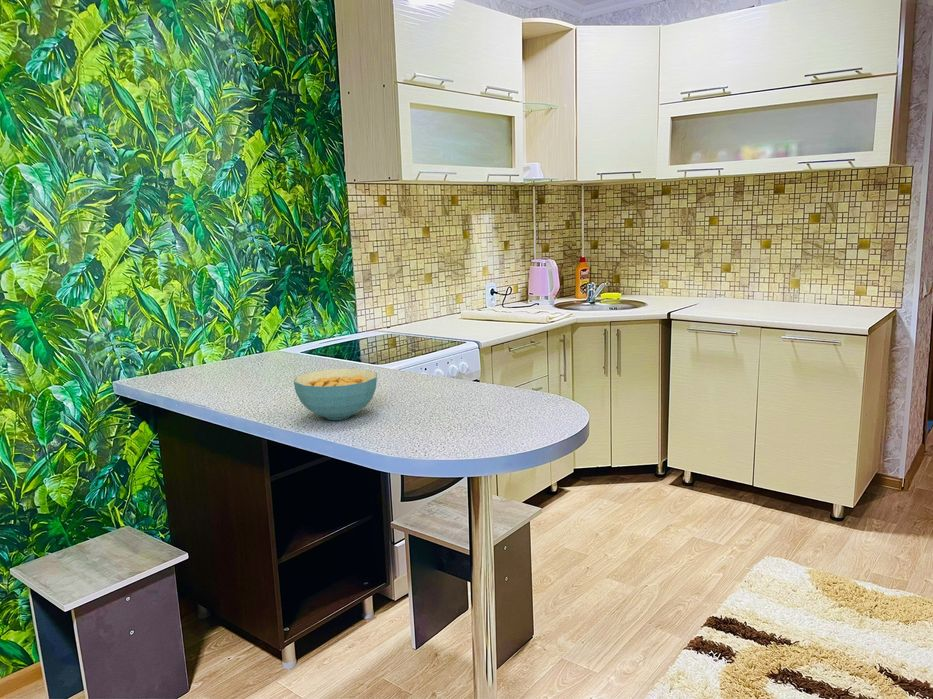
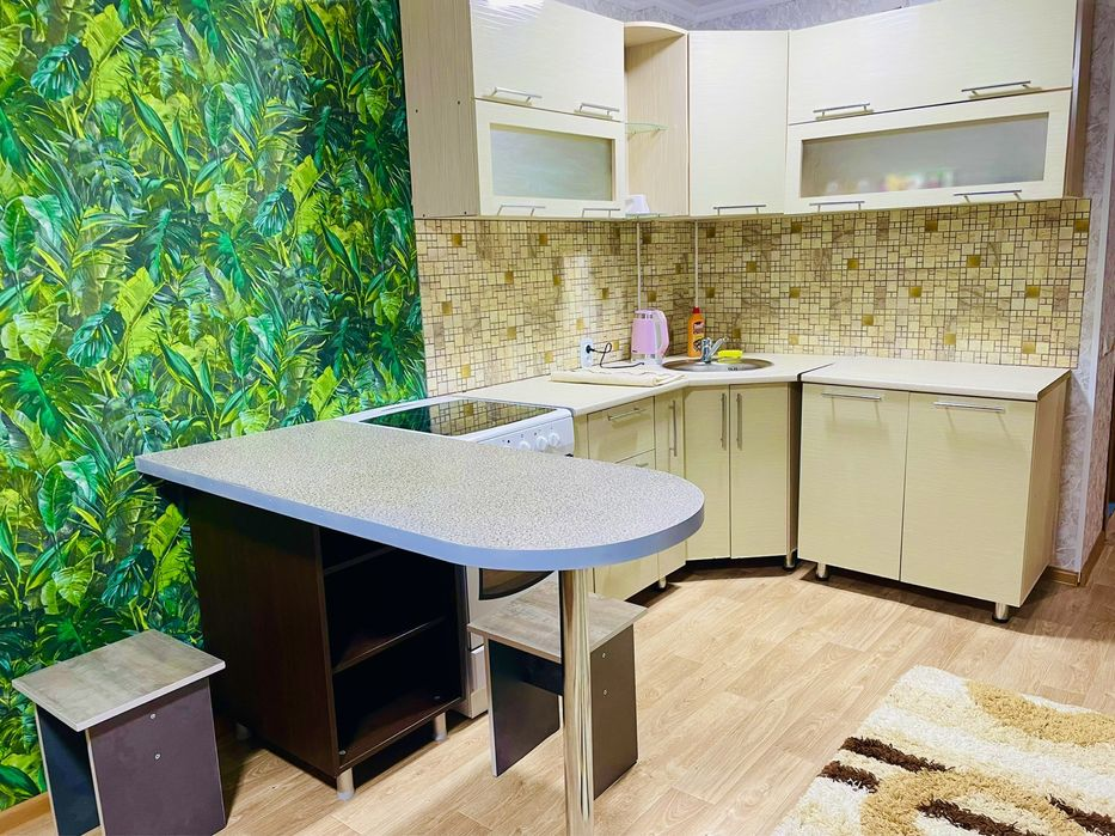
- cereal bowl (337, 396)
